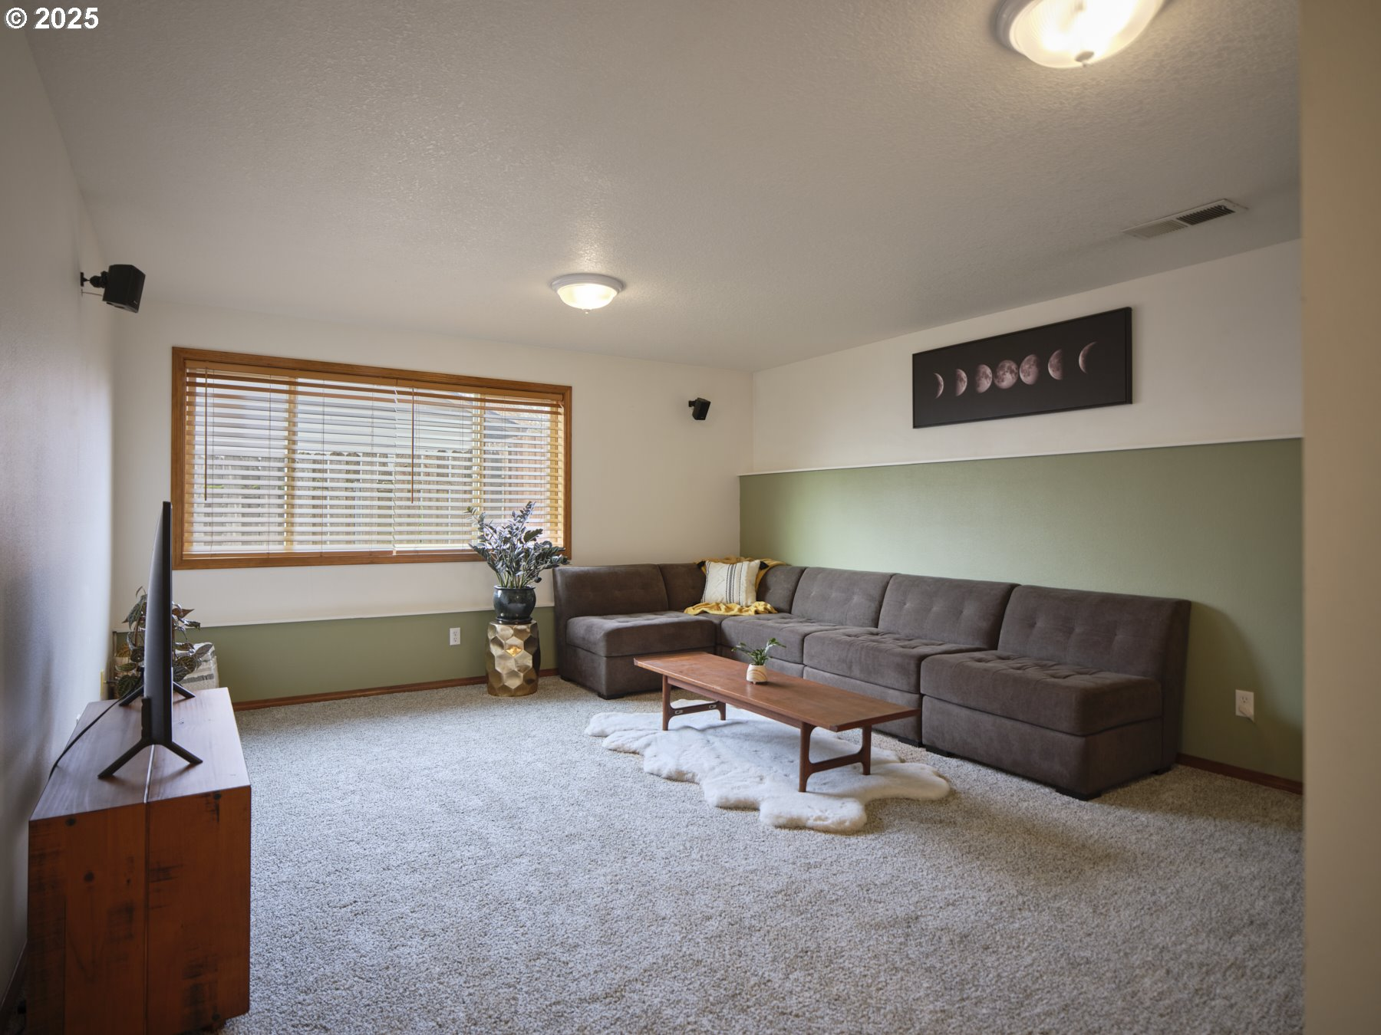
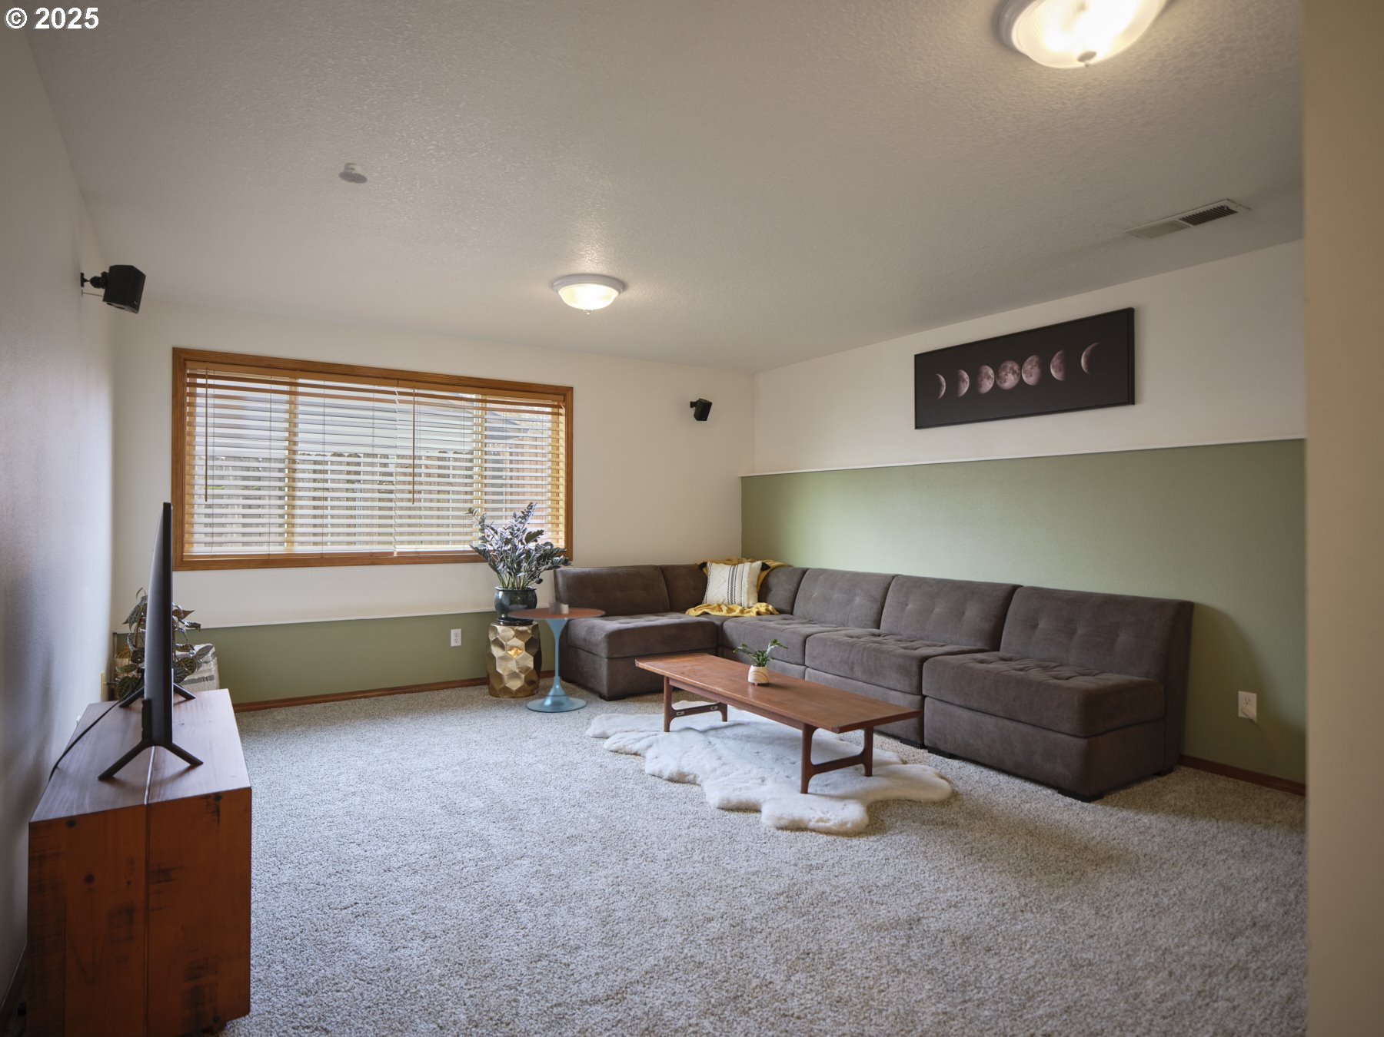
+ recessed light (353, 172)
+ side table (557, 650)
